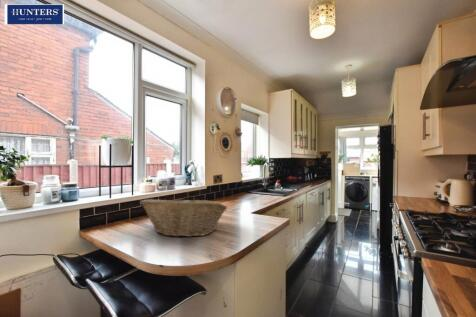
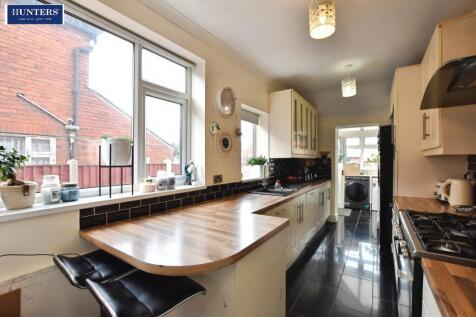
- fruit basket (184, 212)
